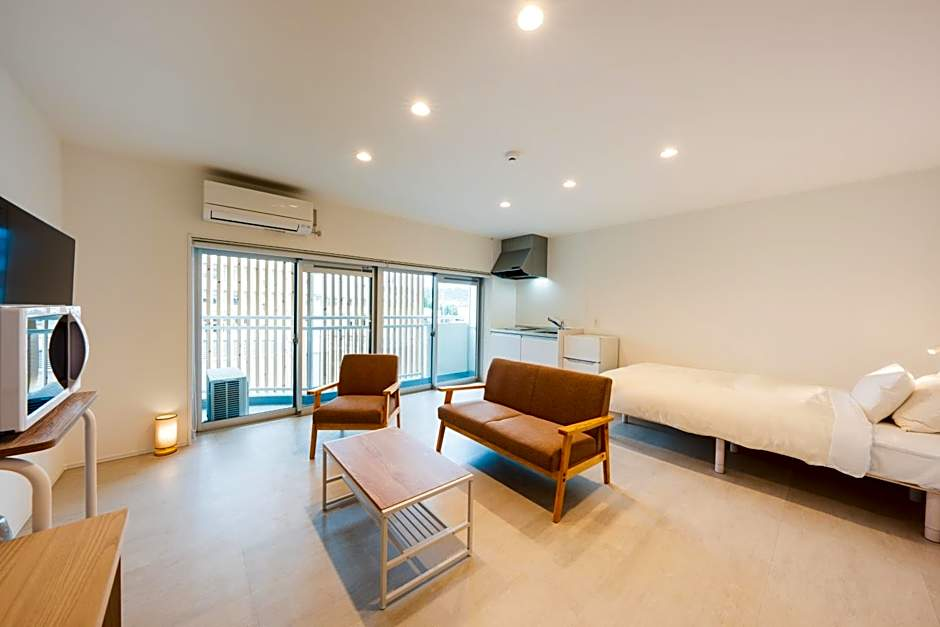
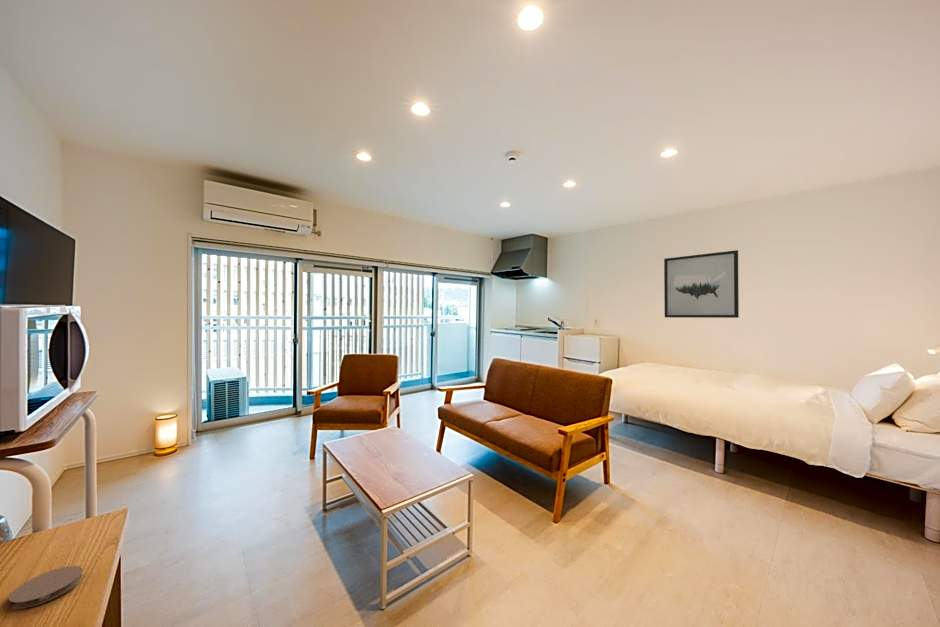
+ wall art (698, 286)
+ coaster (47, 585)
